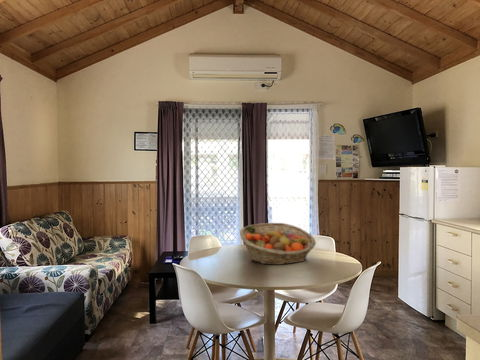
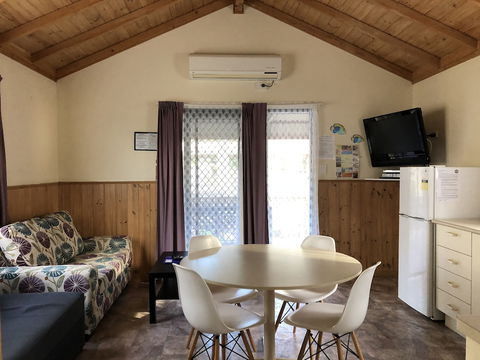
- fruit basket (277, 242)
